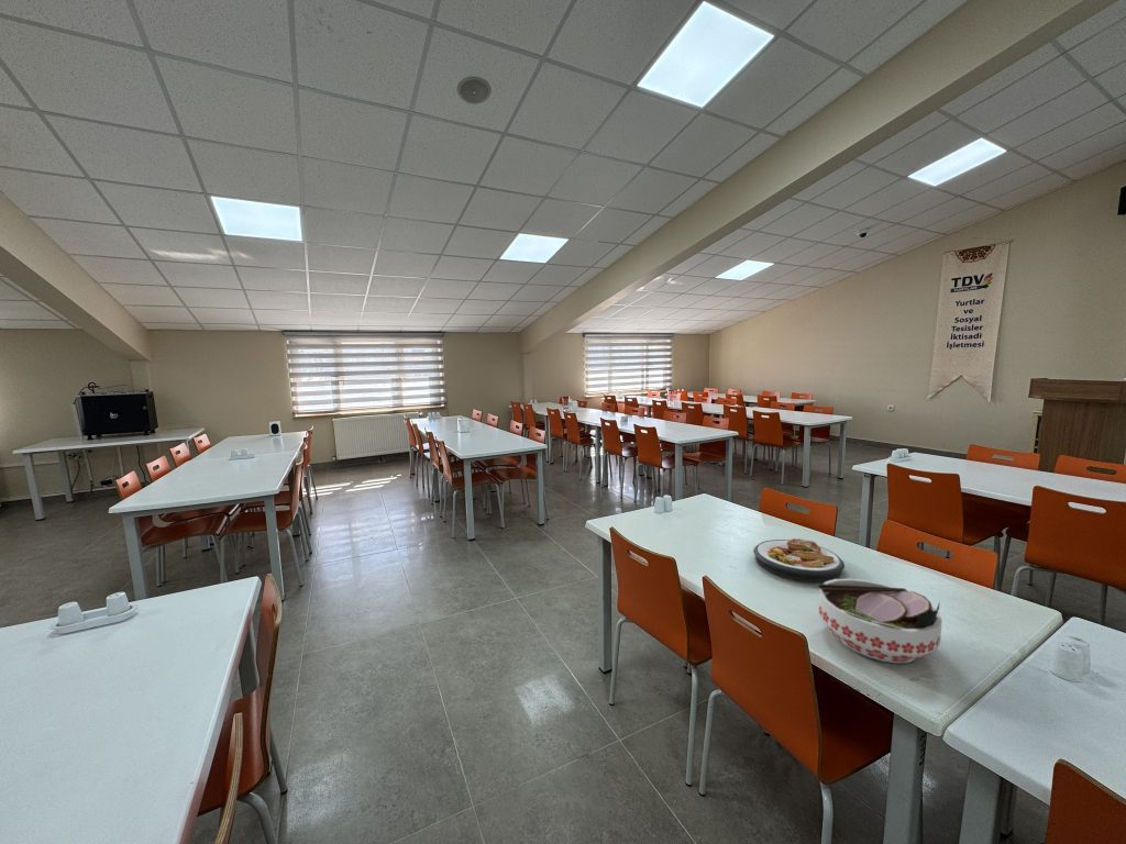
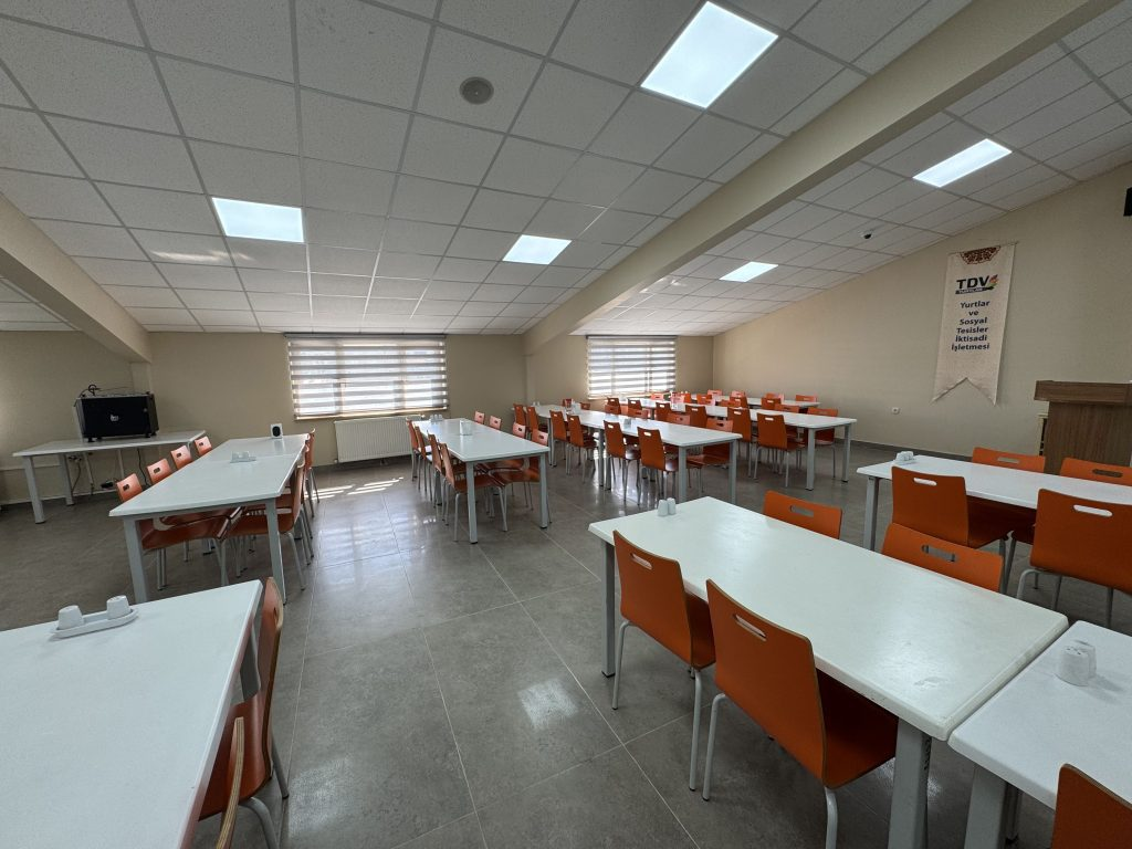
- bowl (875, 613)
- plate (796, 555)
